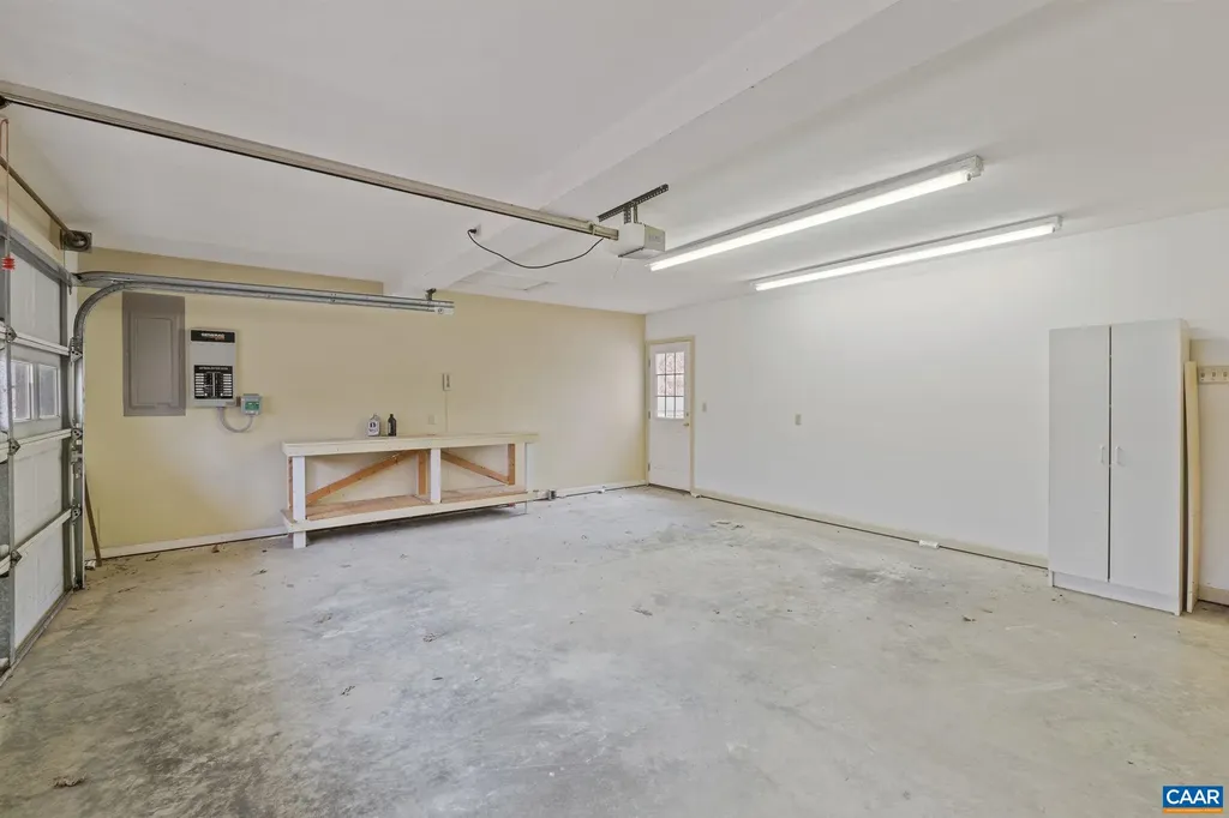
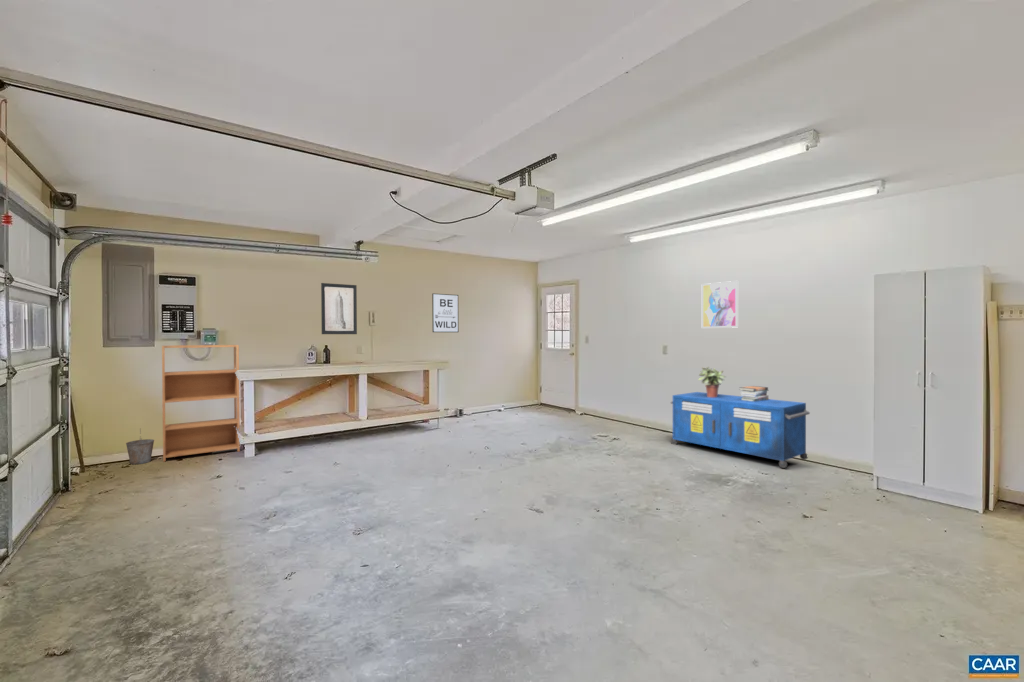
+ book stack (753, 393)
+ bookshelf (201, 399)
+ wall art (719, 305)
+ bucket (140, 445)
+ wall art (339, 309)
+ storage cabinet (734, 425)
+ wall art (445, 313)
+ potted plant (712, 381)
